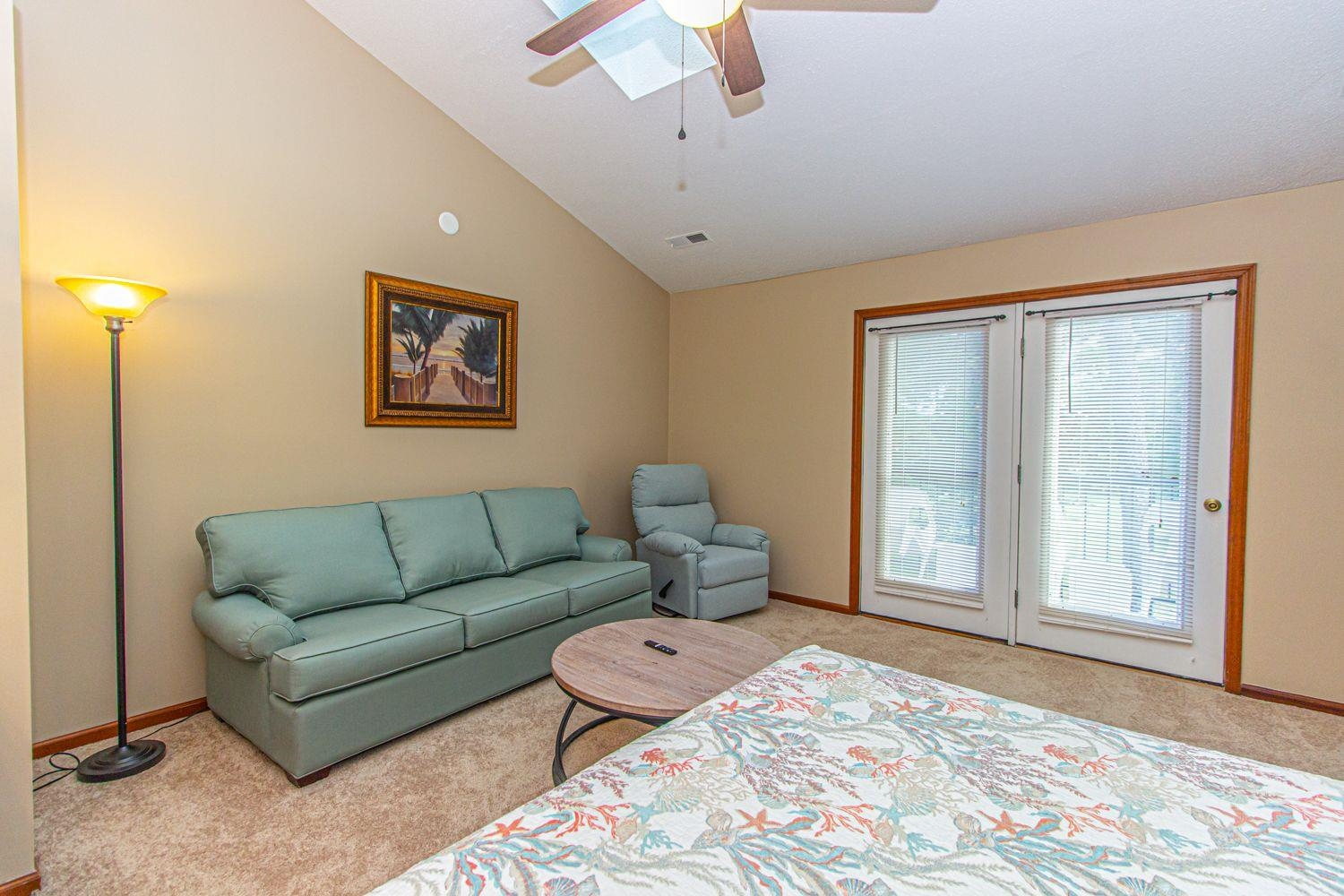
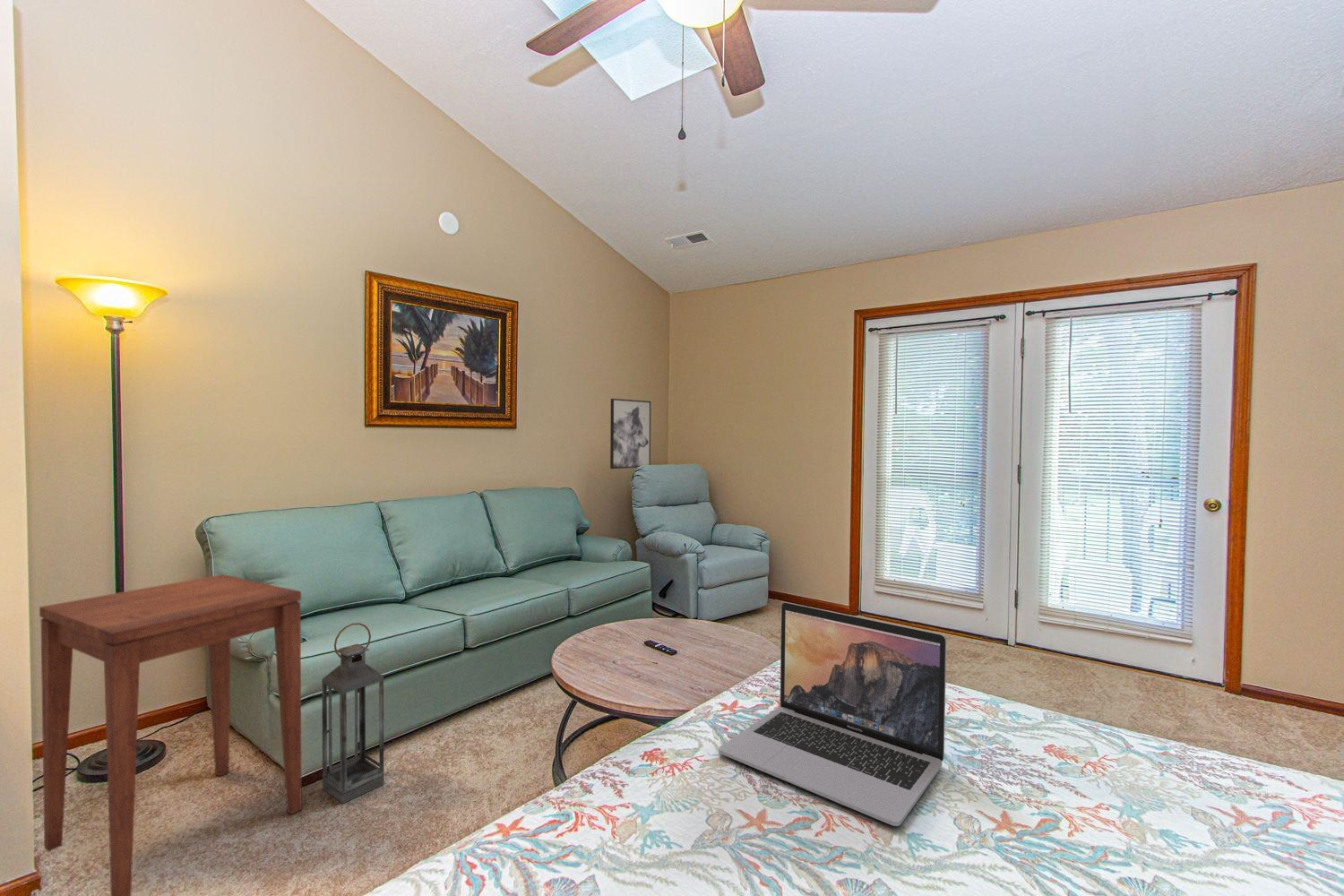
+ side table (211, 712)
+ lantern (355, 704)
+ wall art (631, 434)
+ laptop (830, 695)
